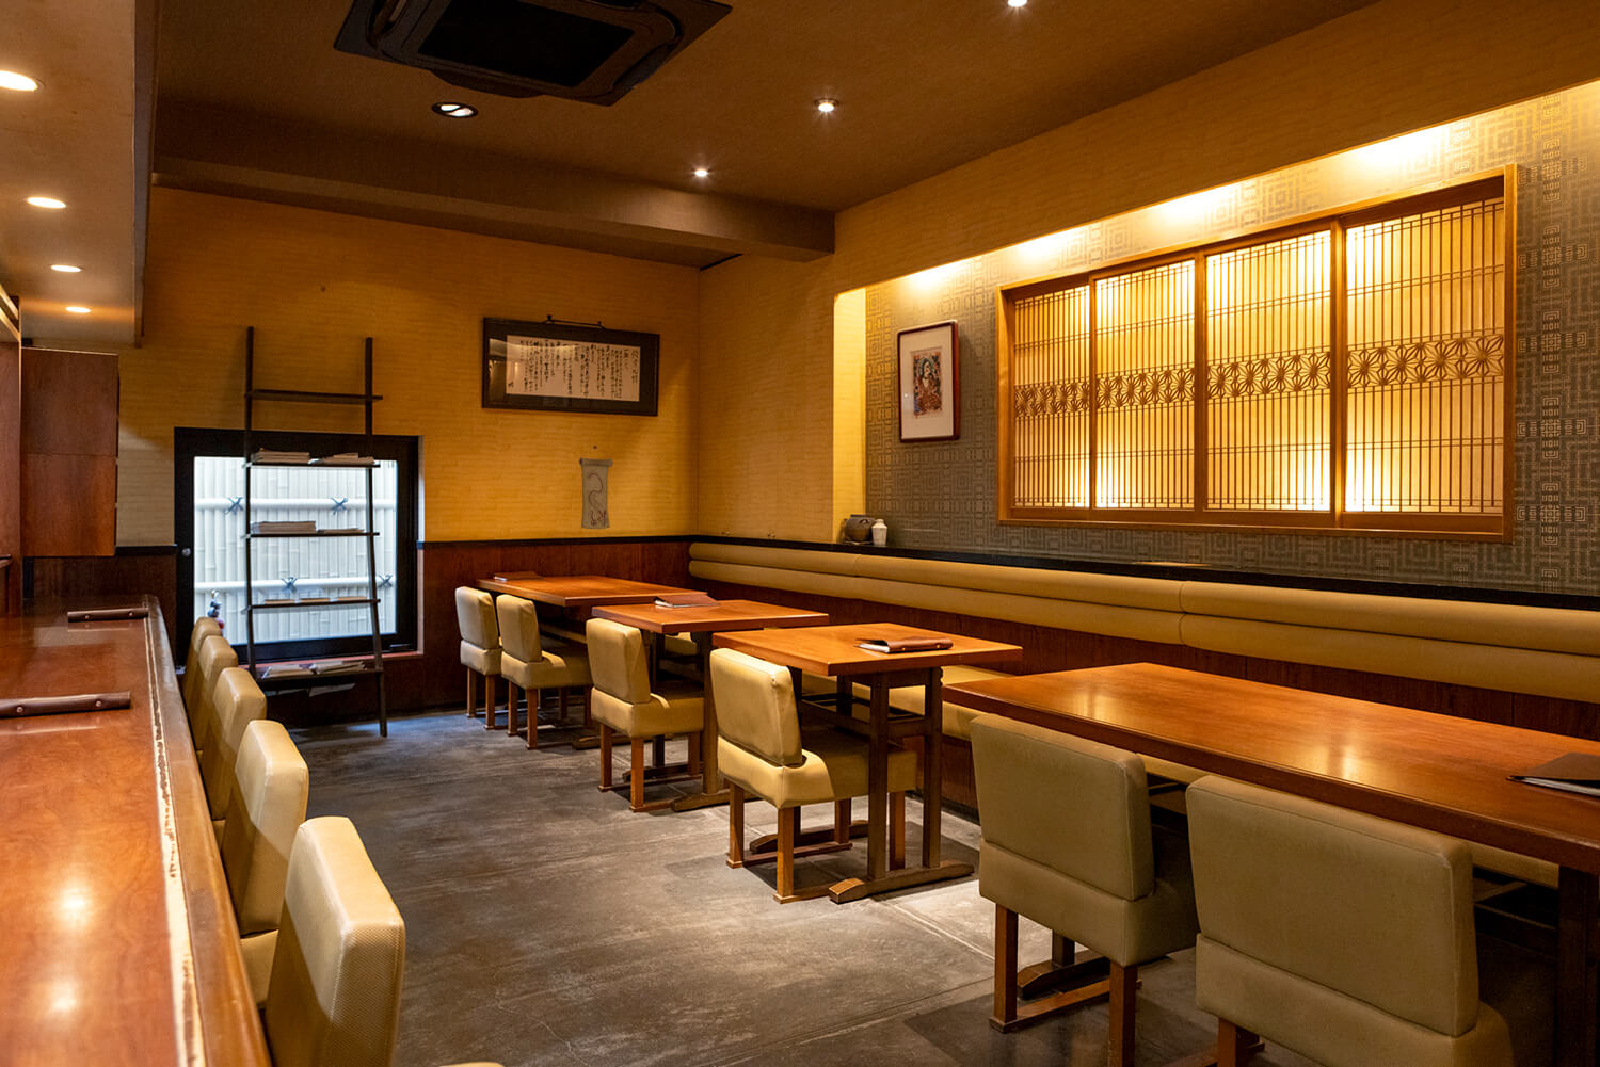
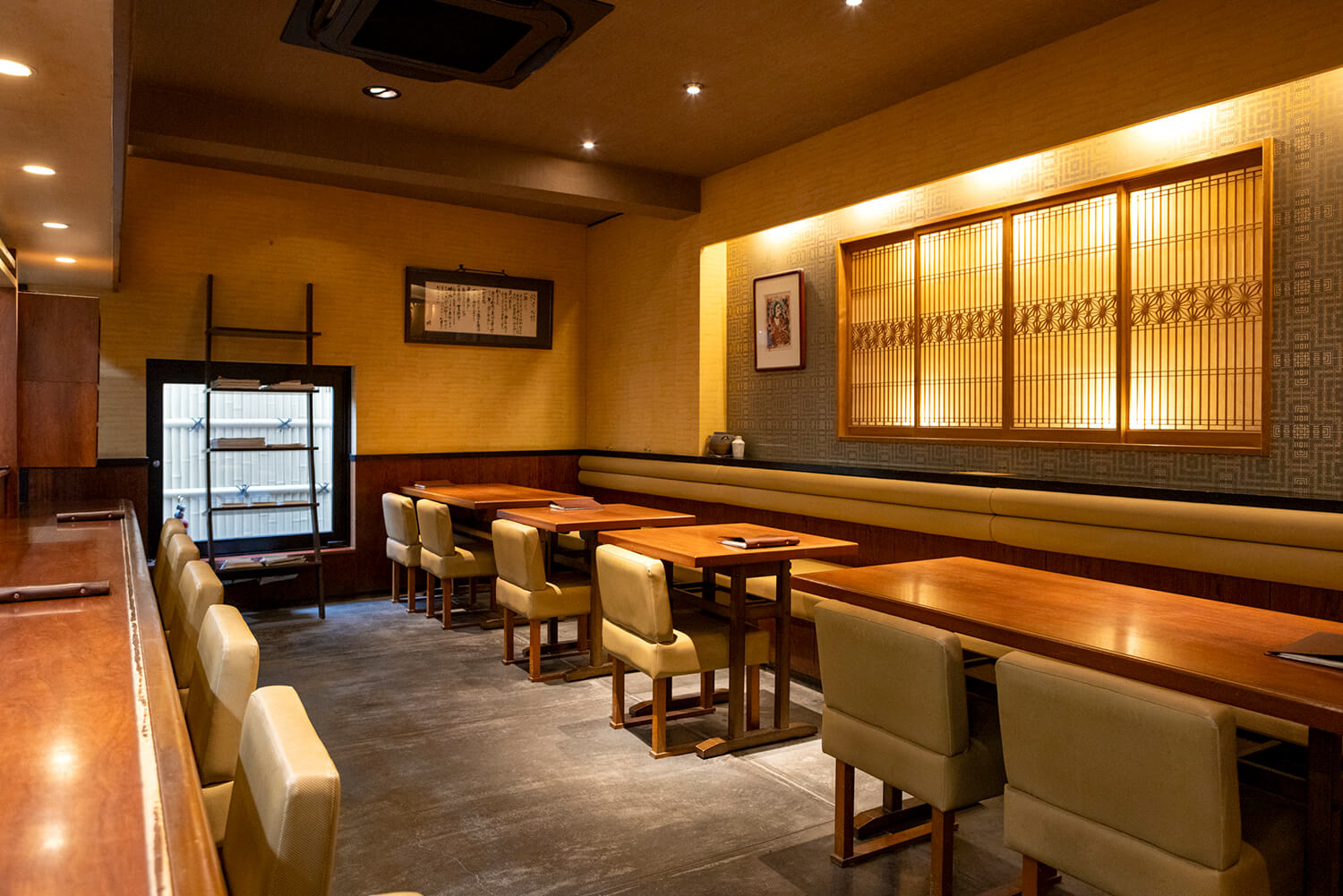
- wall scroll (596, 487)
